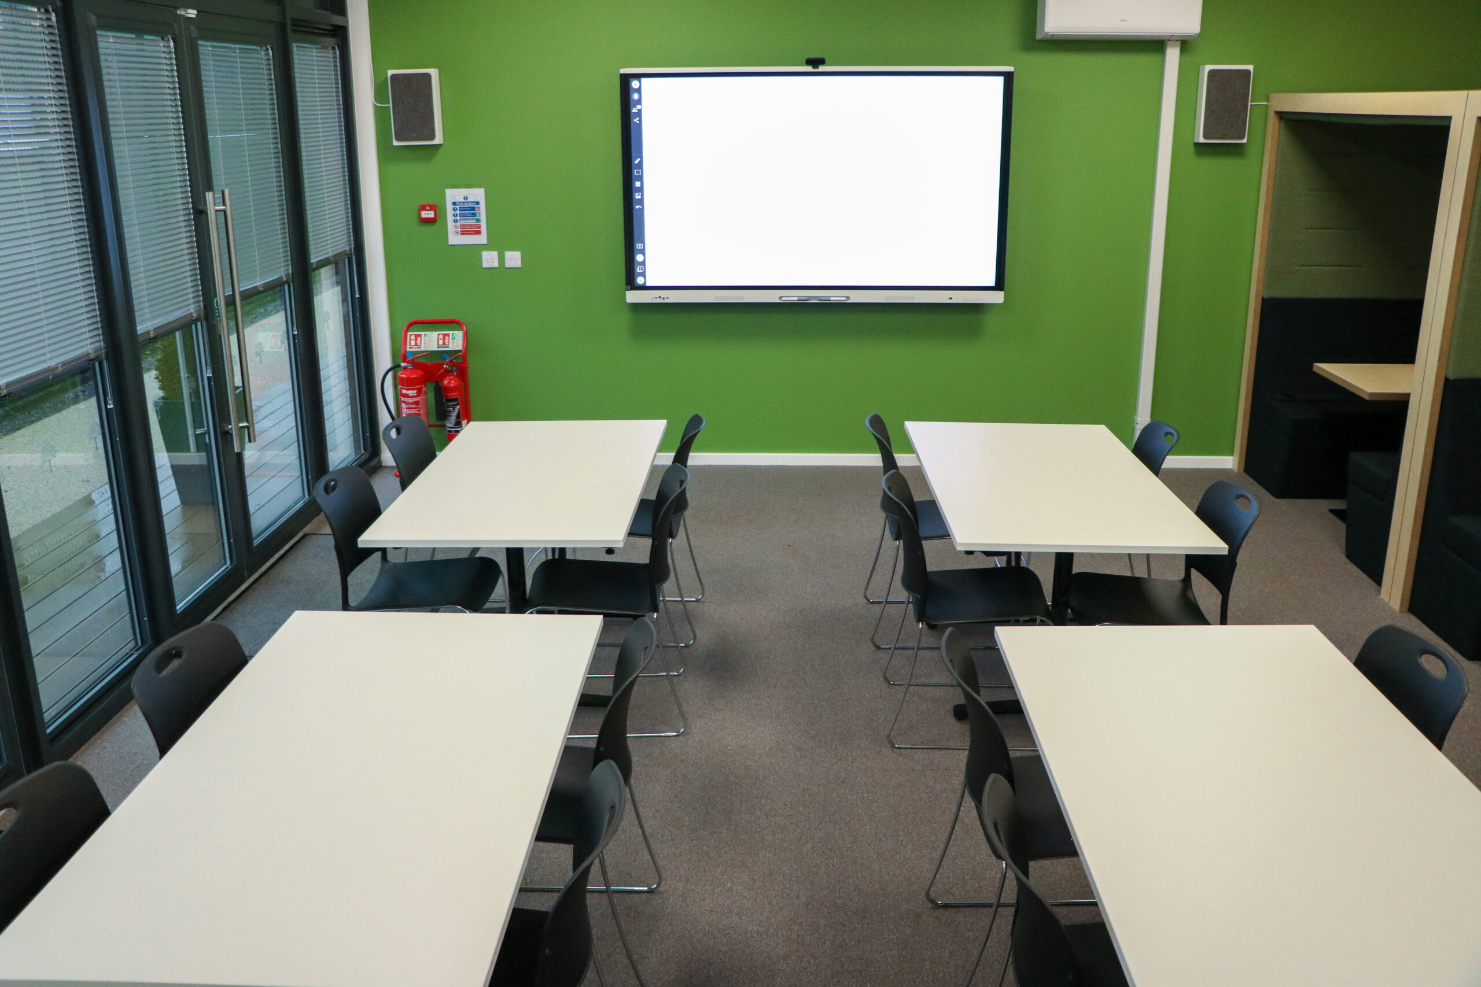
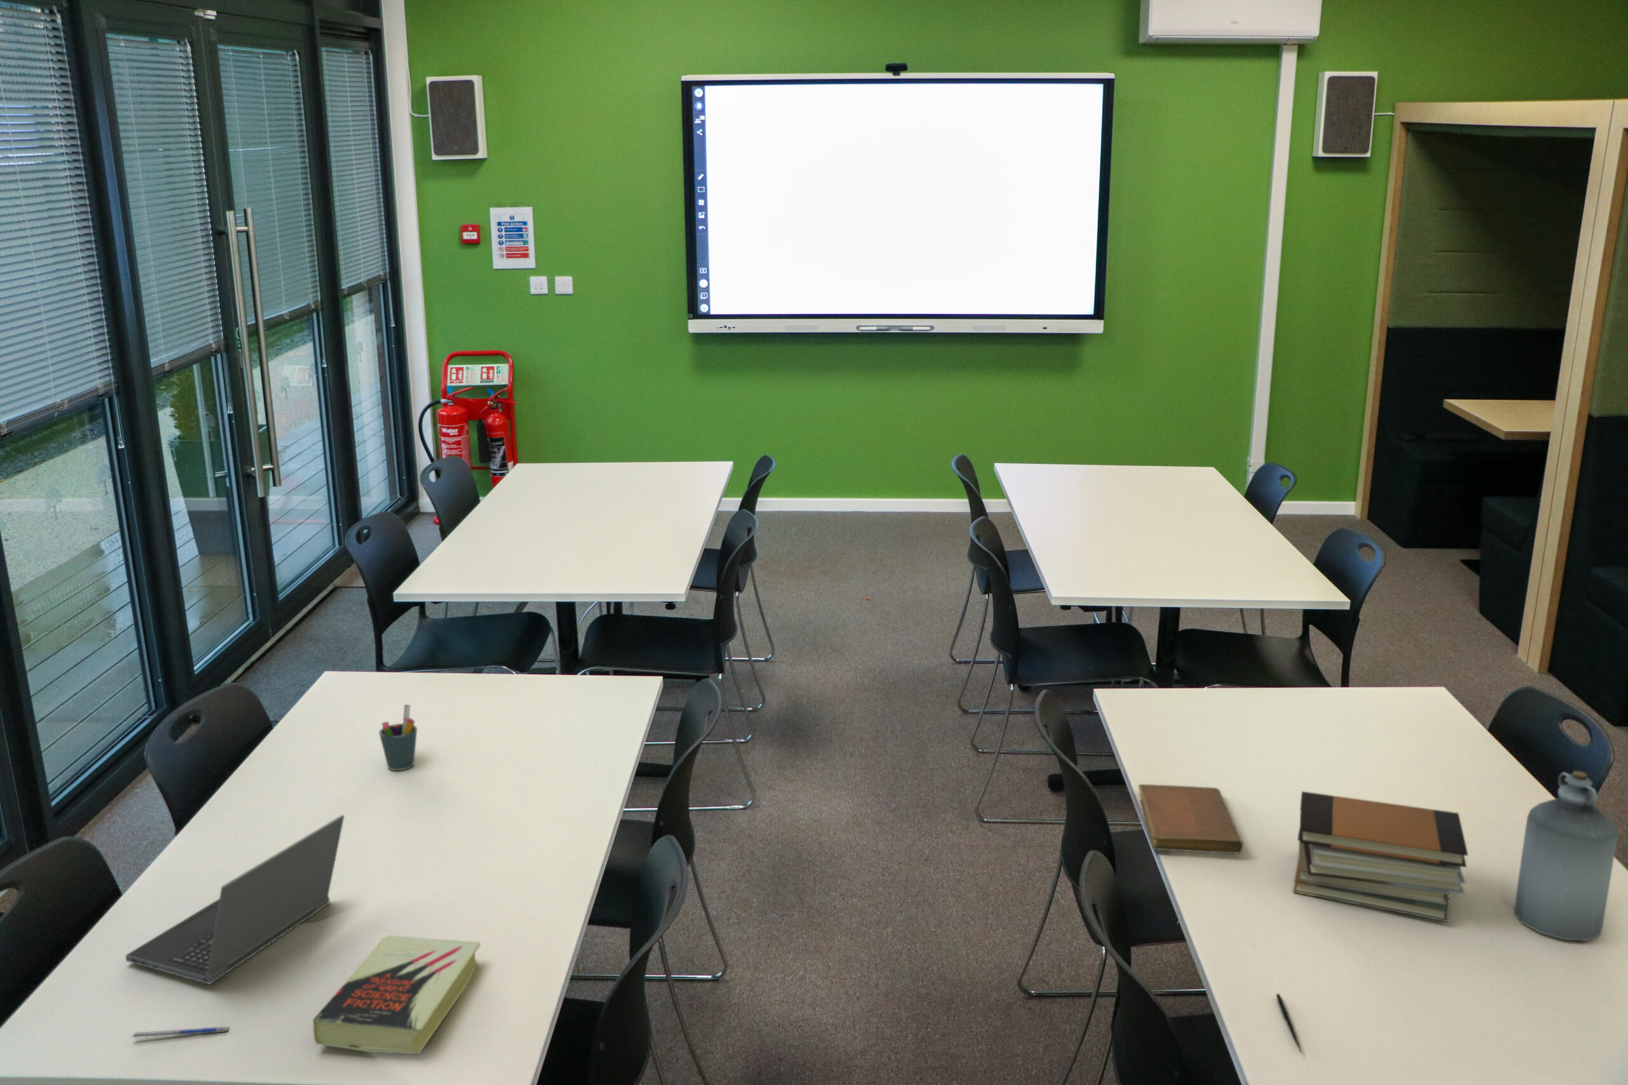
+ book (402, 991)
+ pen (179, 1032)
+ notebook (1188, 816)
+ laptop computer (237, 886)
+ pen (1289, 1022)
+ bottle (1569, 848)
+ pen holder (399, 737)
+ book stack (1377, 854)
